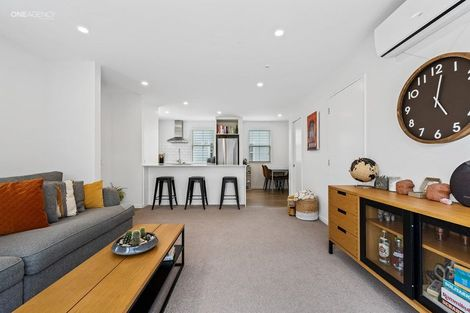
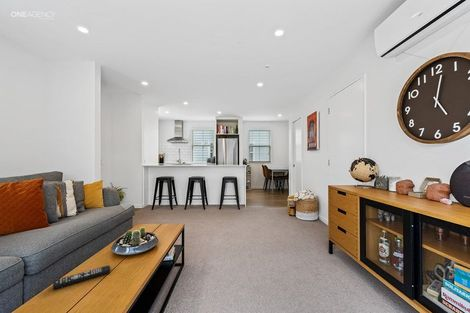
+ remote control (83, 276)
